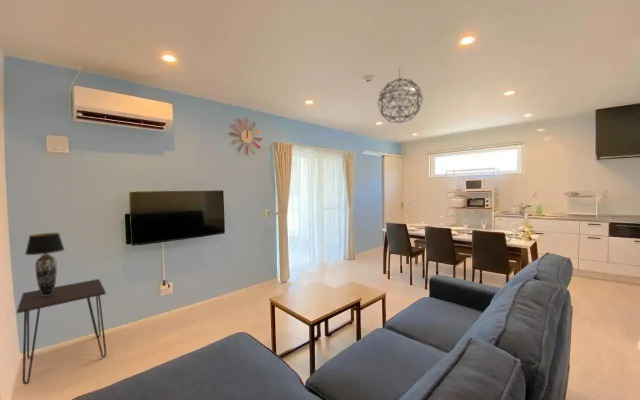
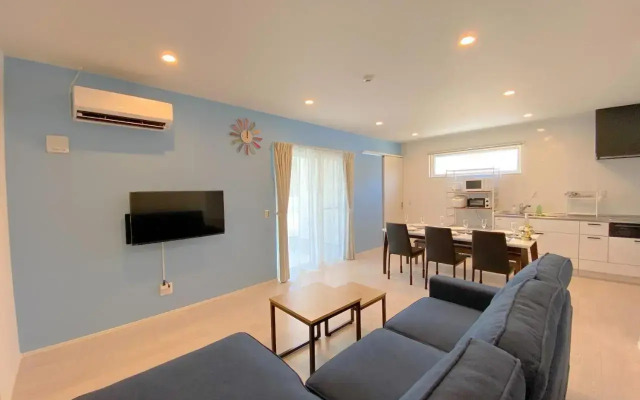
- pendant light (399, 95)
- desk (58, 304)
- table lamp (46, 264)
